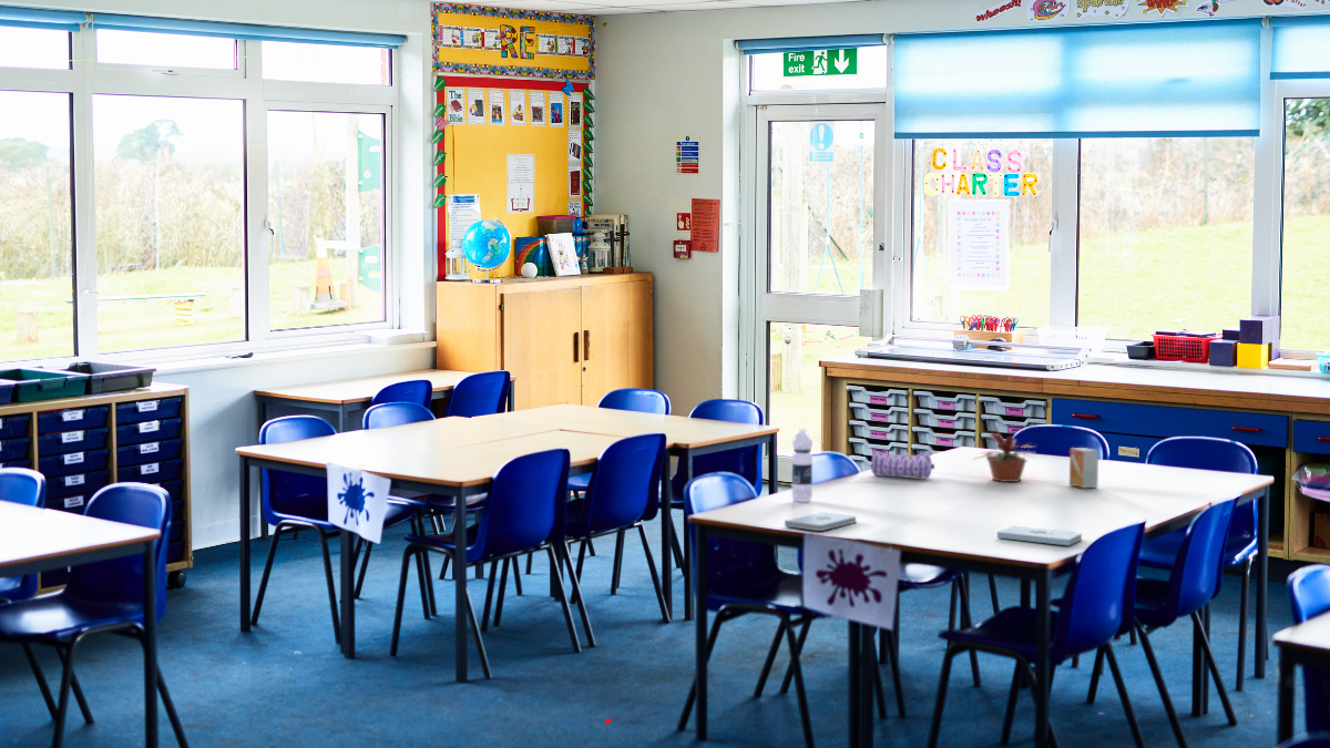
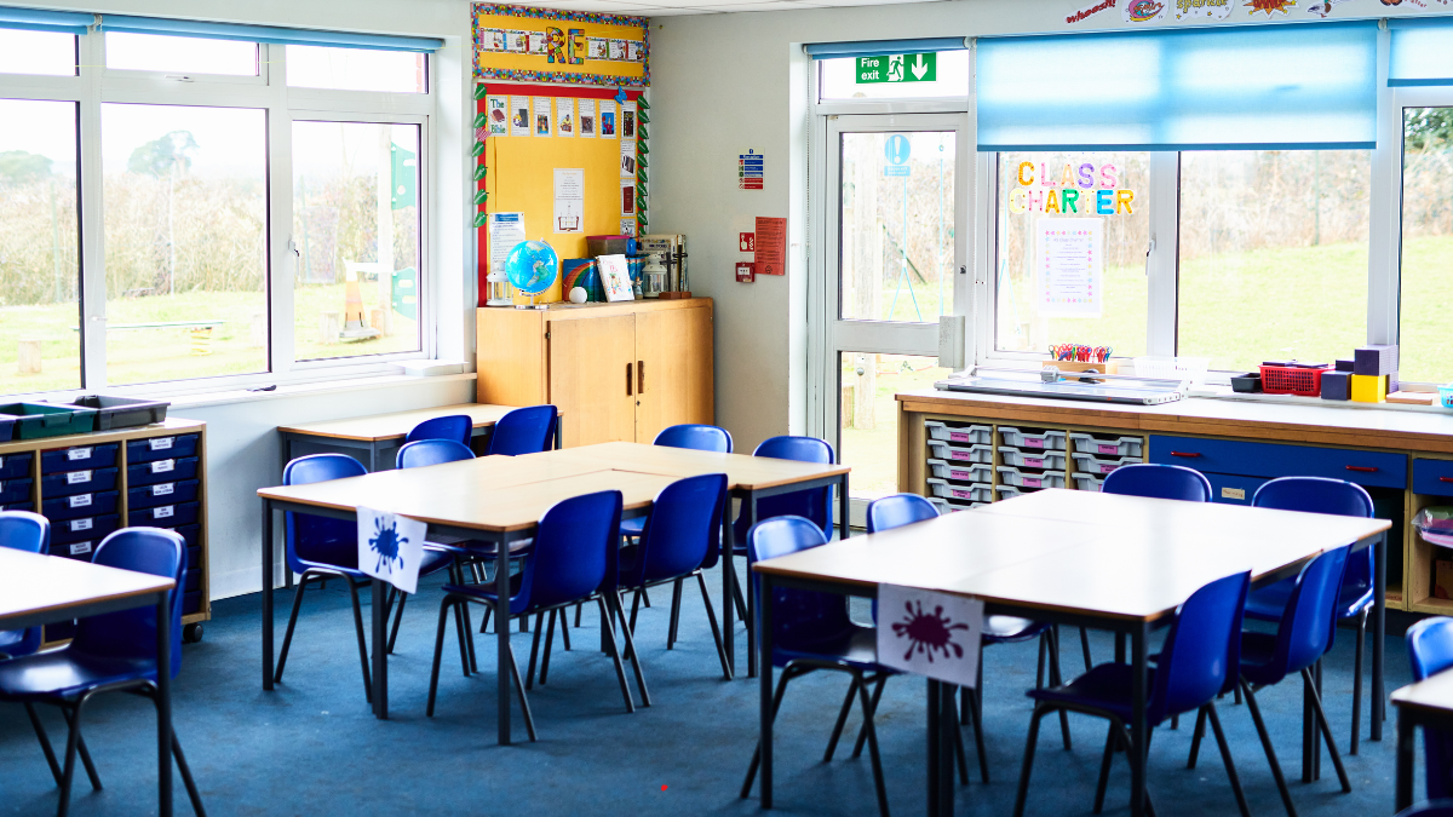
- pencil case (901, 463)
- potted plant (1006, 450)
- water bottle (801, 464)
- small box (1083, 467)
- notepad (821, 521)
- notepad (1040, 535)
